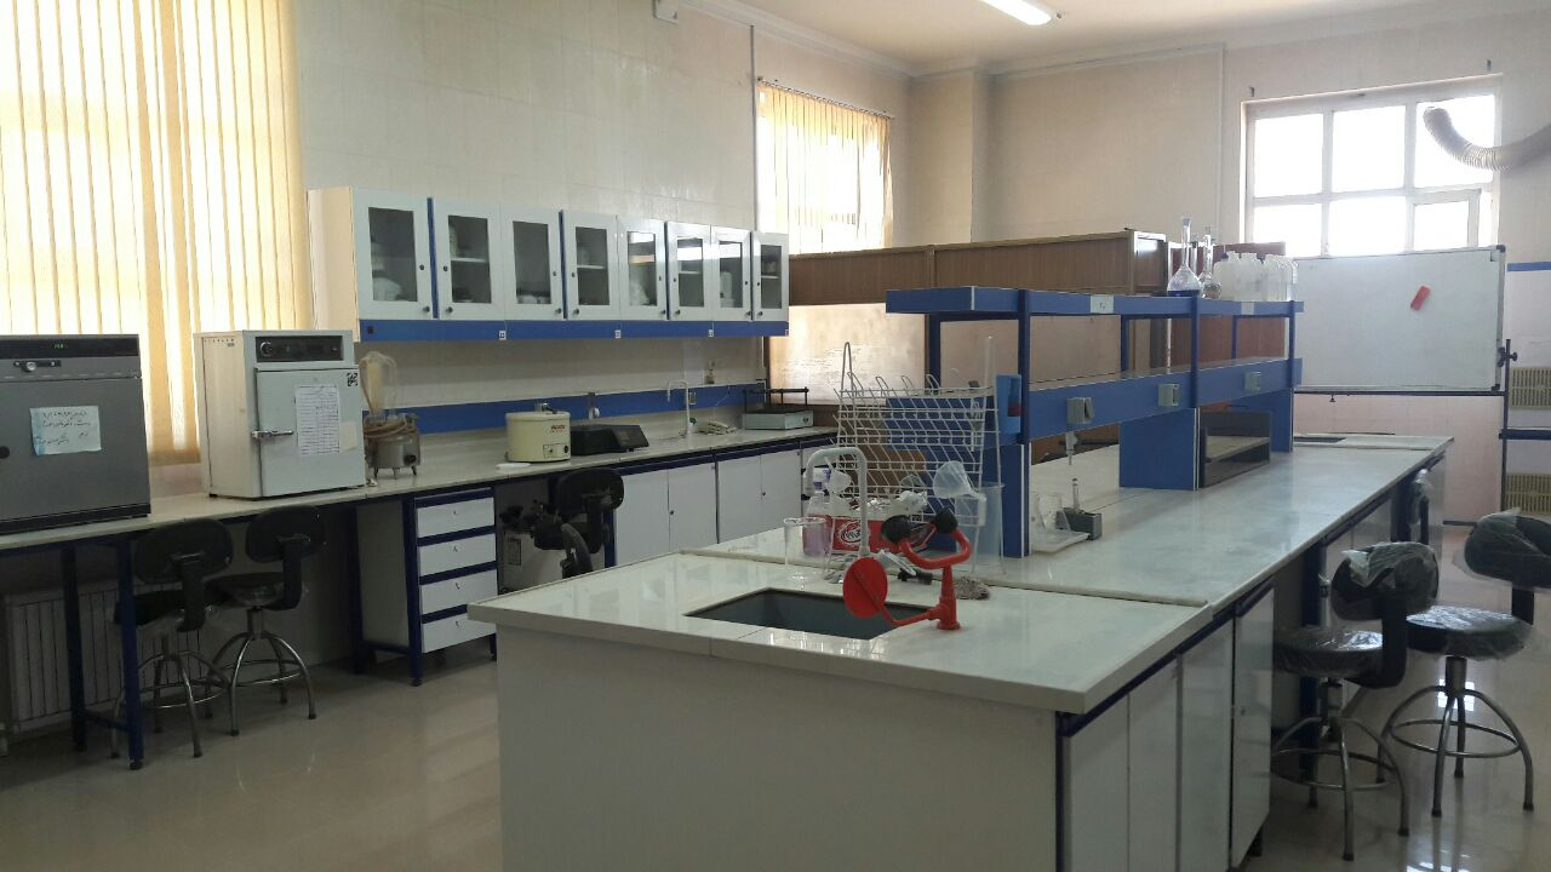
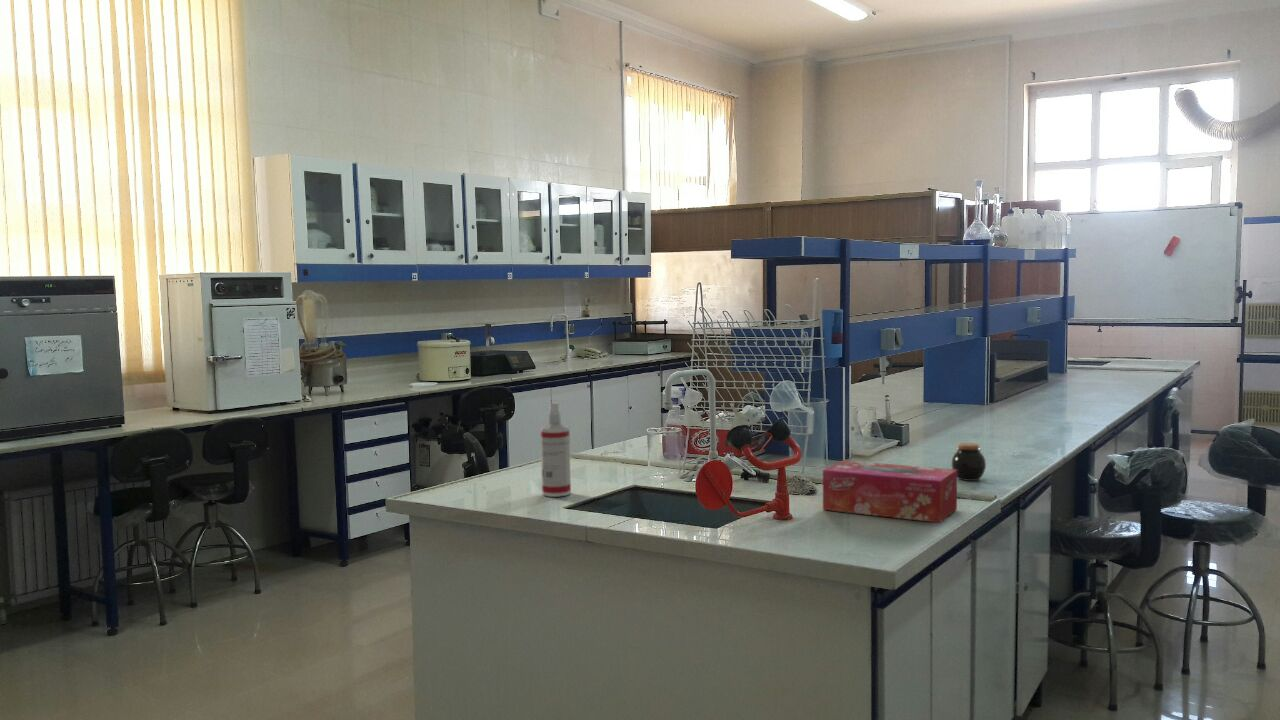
+ jar (968, 461)
+ tissue box (889, 489)
+ spray bottle (555, 448)
